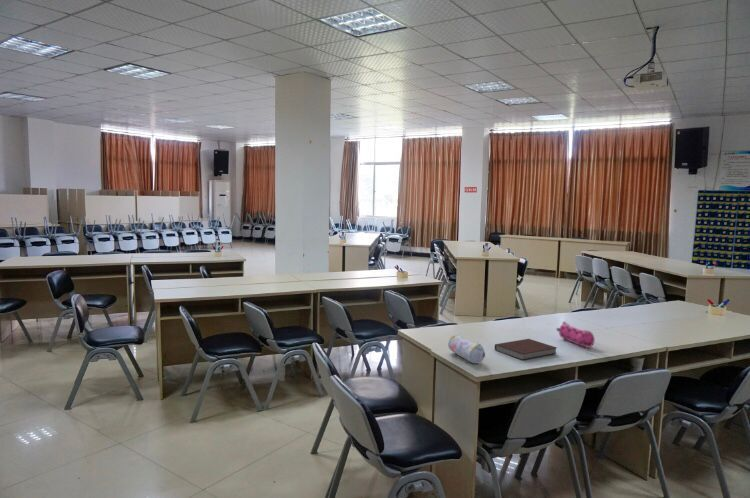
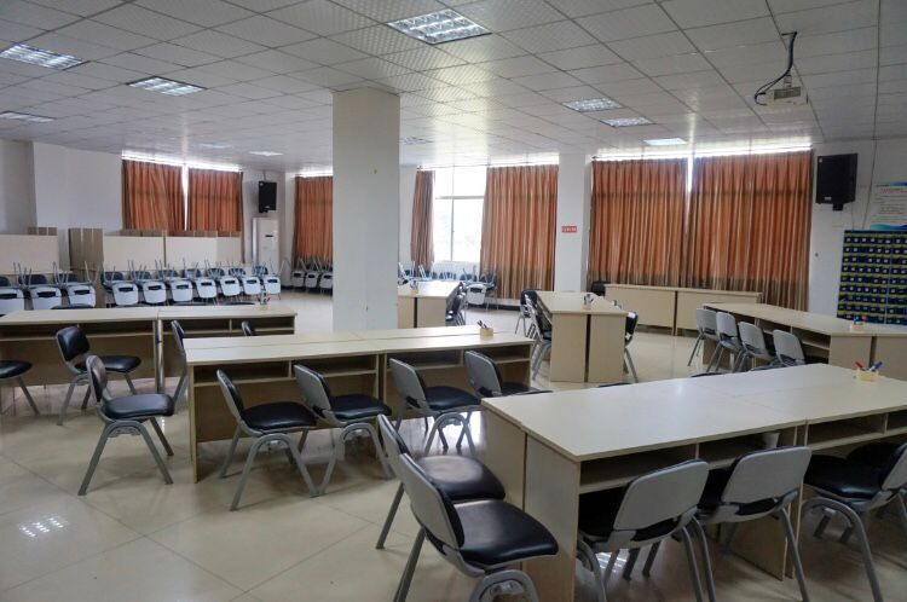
- pencil case (465, 348)
- notebook (525, 348)
- pencil case (576, 334)
